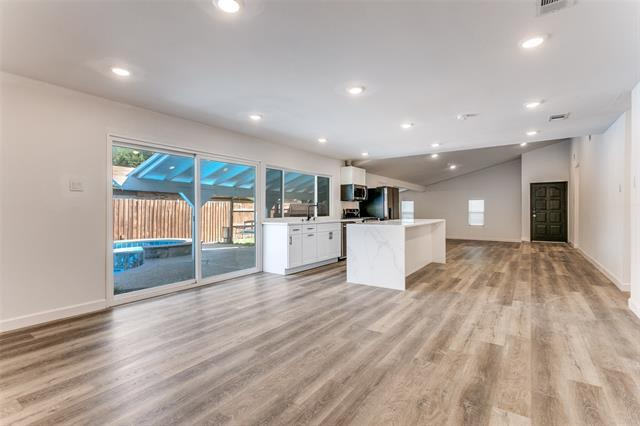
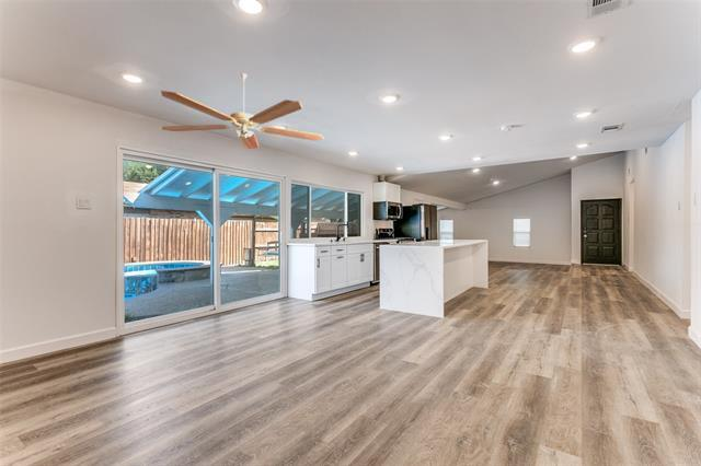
+ ceiling fan (243, 107)
